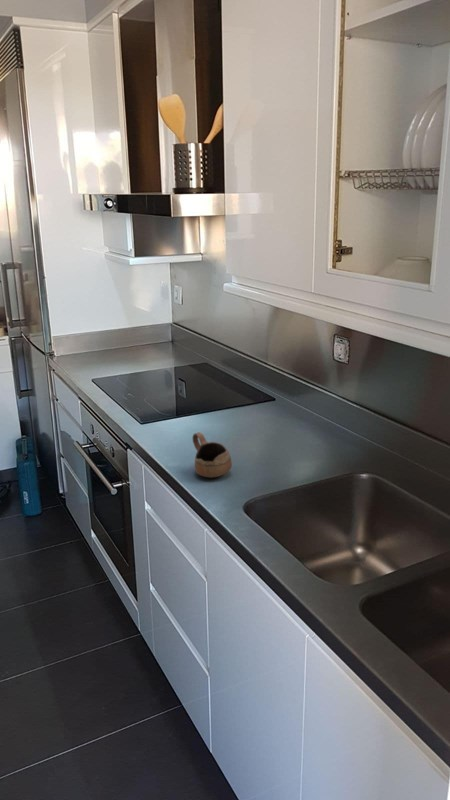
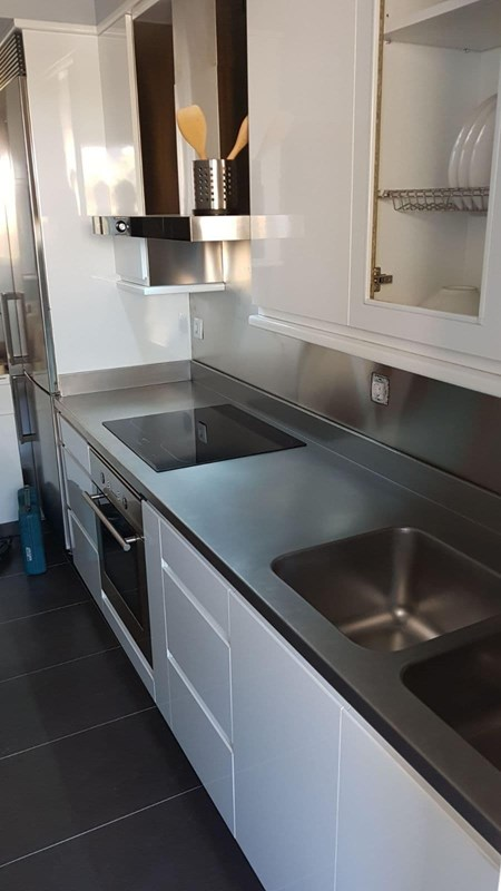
- cup (212, 454)
